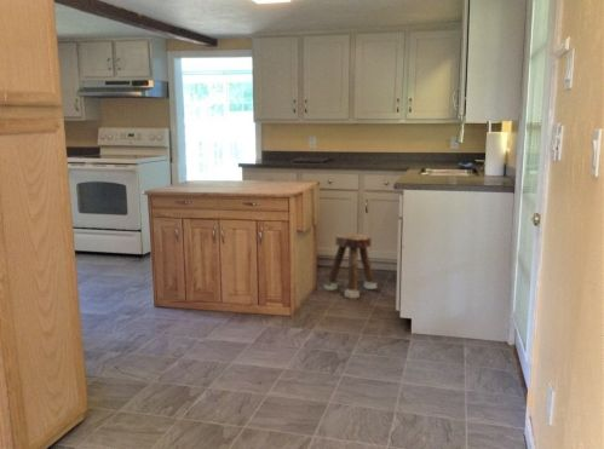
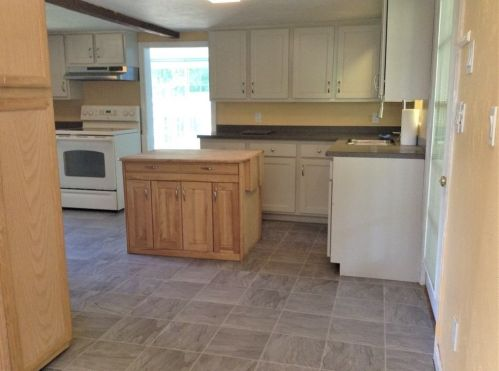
- stool (352, 261)
